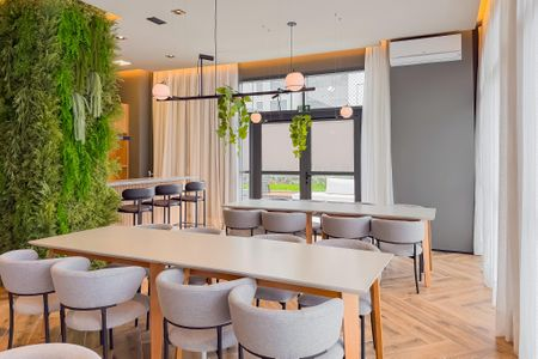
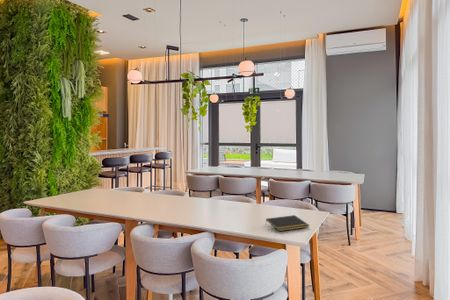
+ notepad (287, 222)
